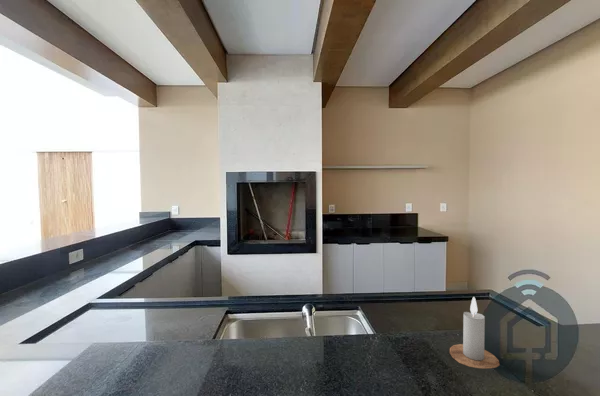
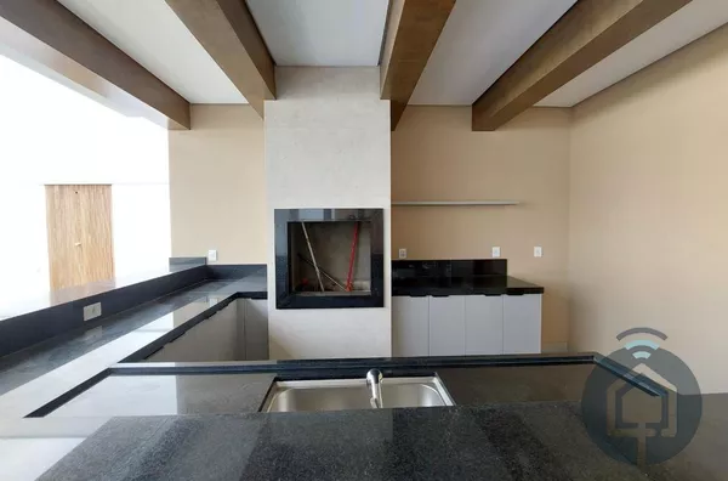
- candle (473, 327)
